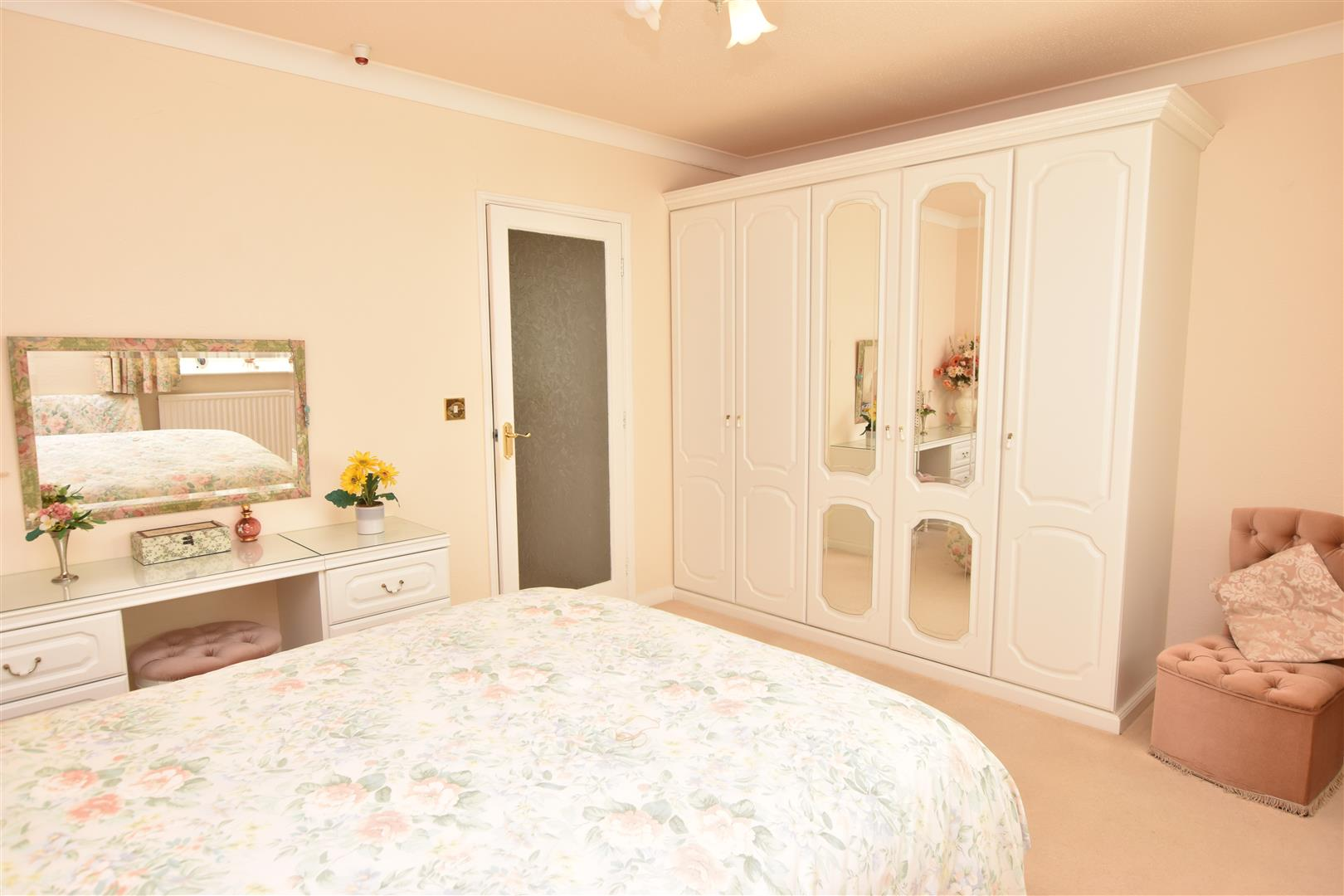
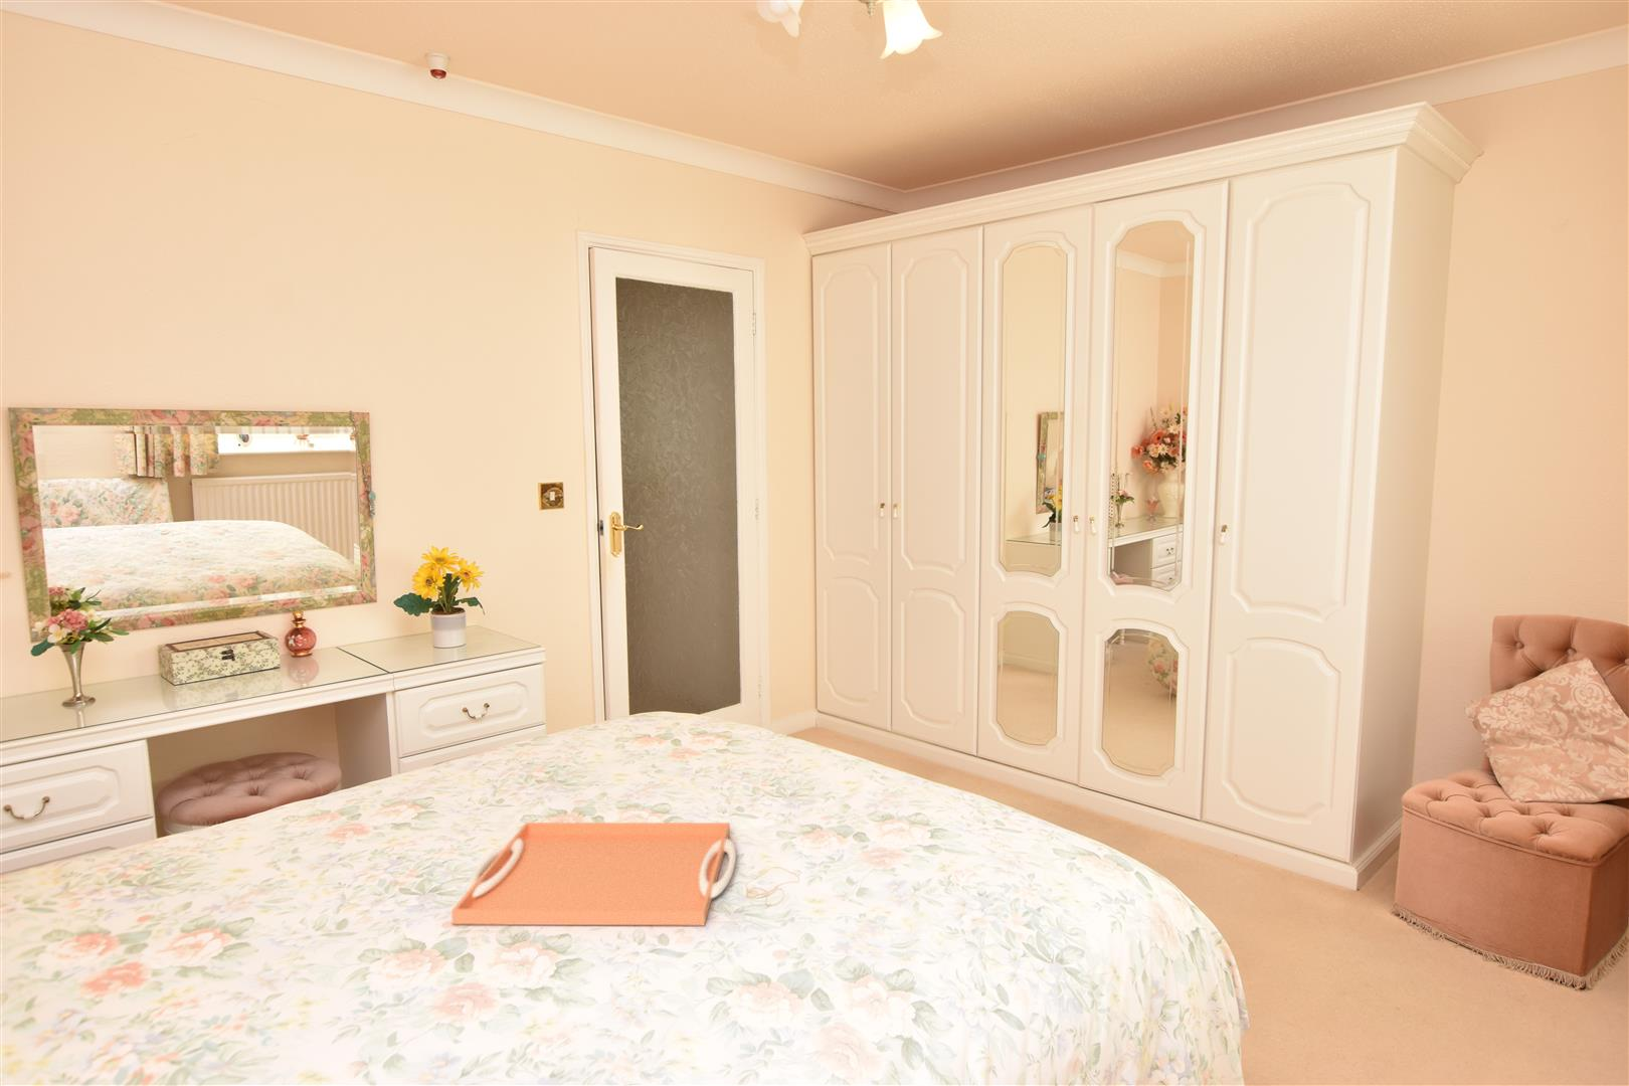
+ serving tray (605, 868)
